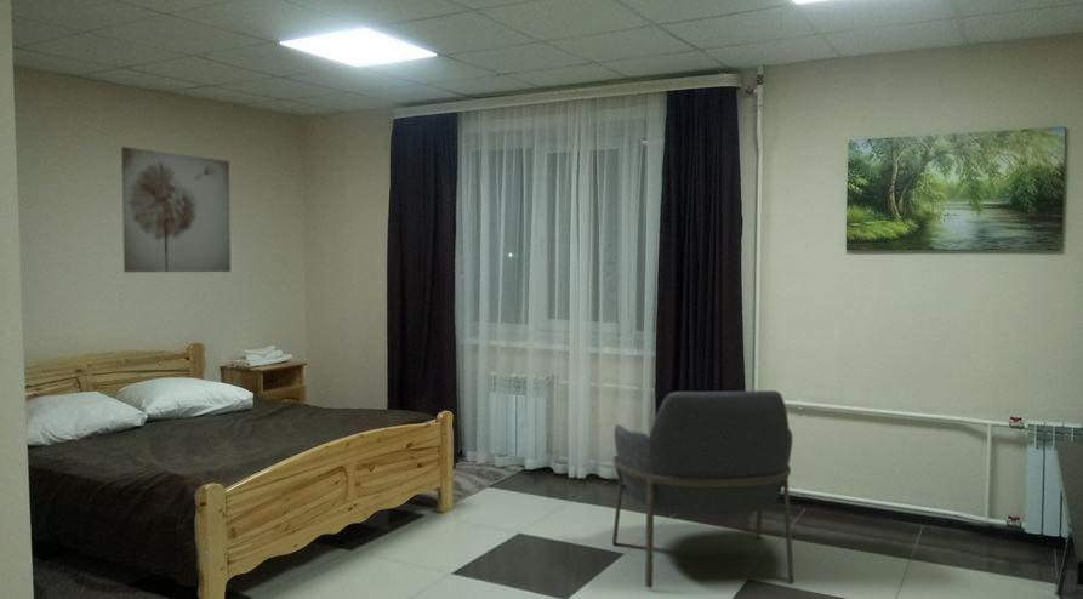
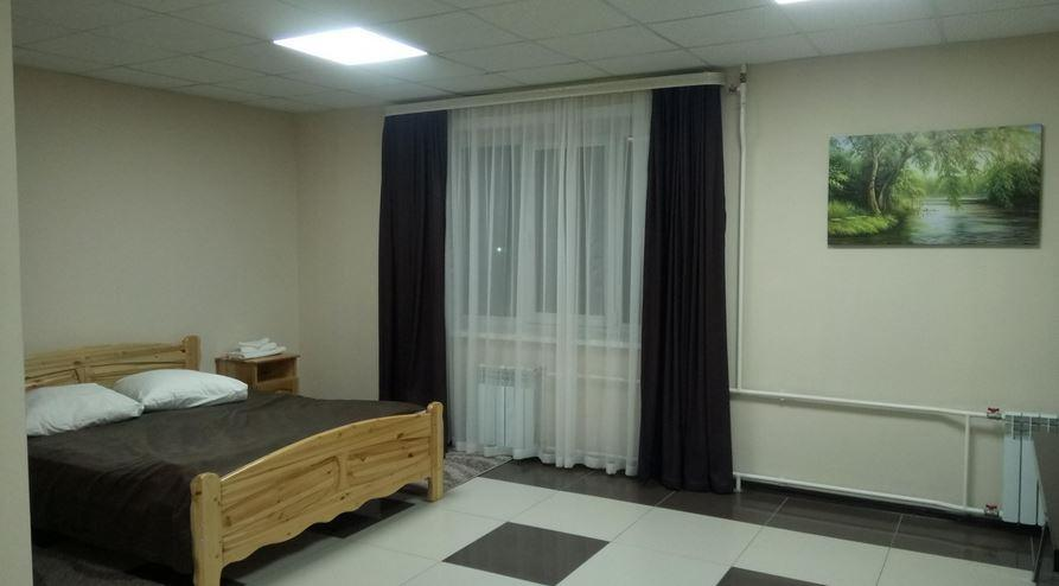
- wall art (179, 213)
- armchair (702, 469)
